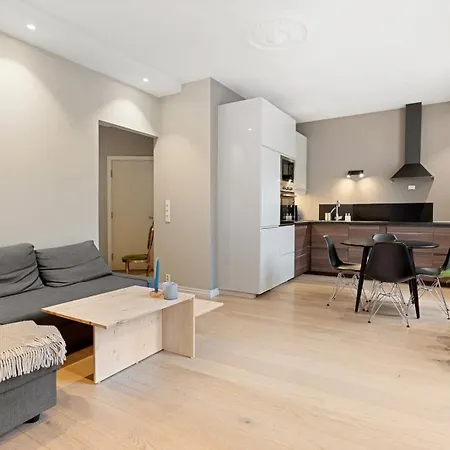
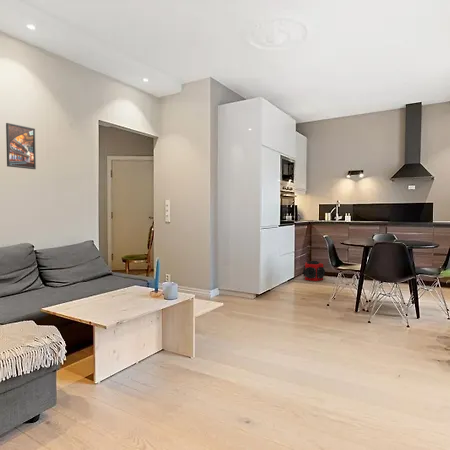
+ speaker (313, 270)
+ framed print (21, 146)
